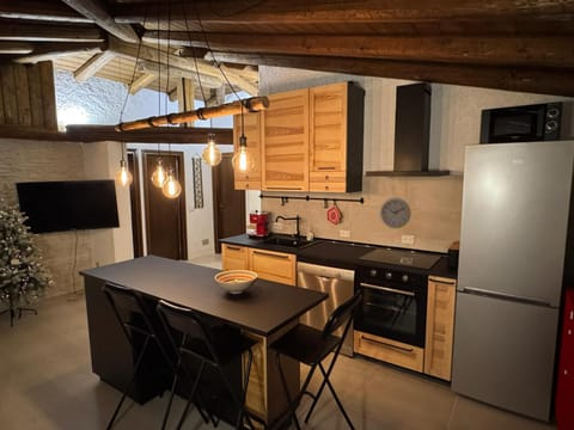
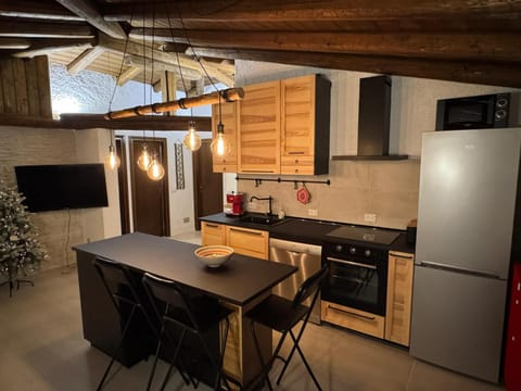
- wall clock (395, 213)
